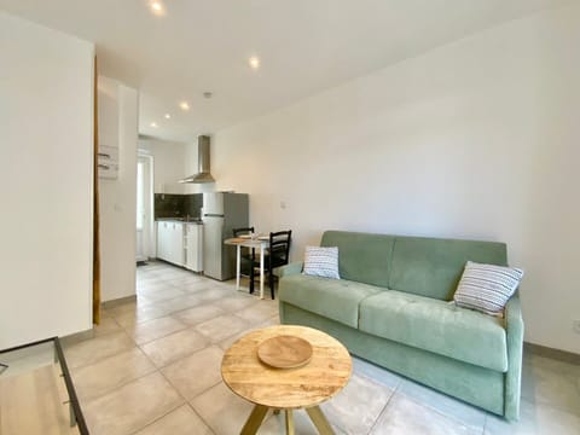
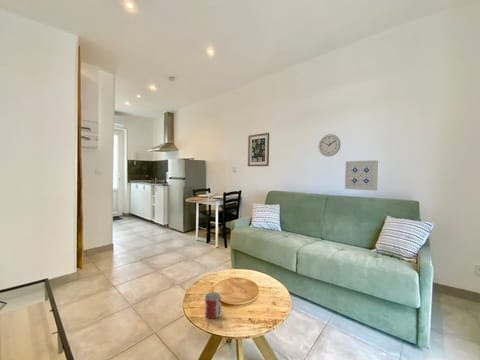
+ mug (214, 306)
+ wall clock (328, 145)
+ wall art (360, 175)
+ wall art (258, 150)
